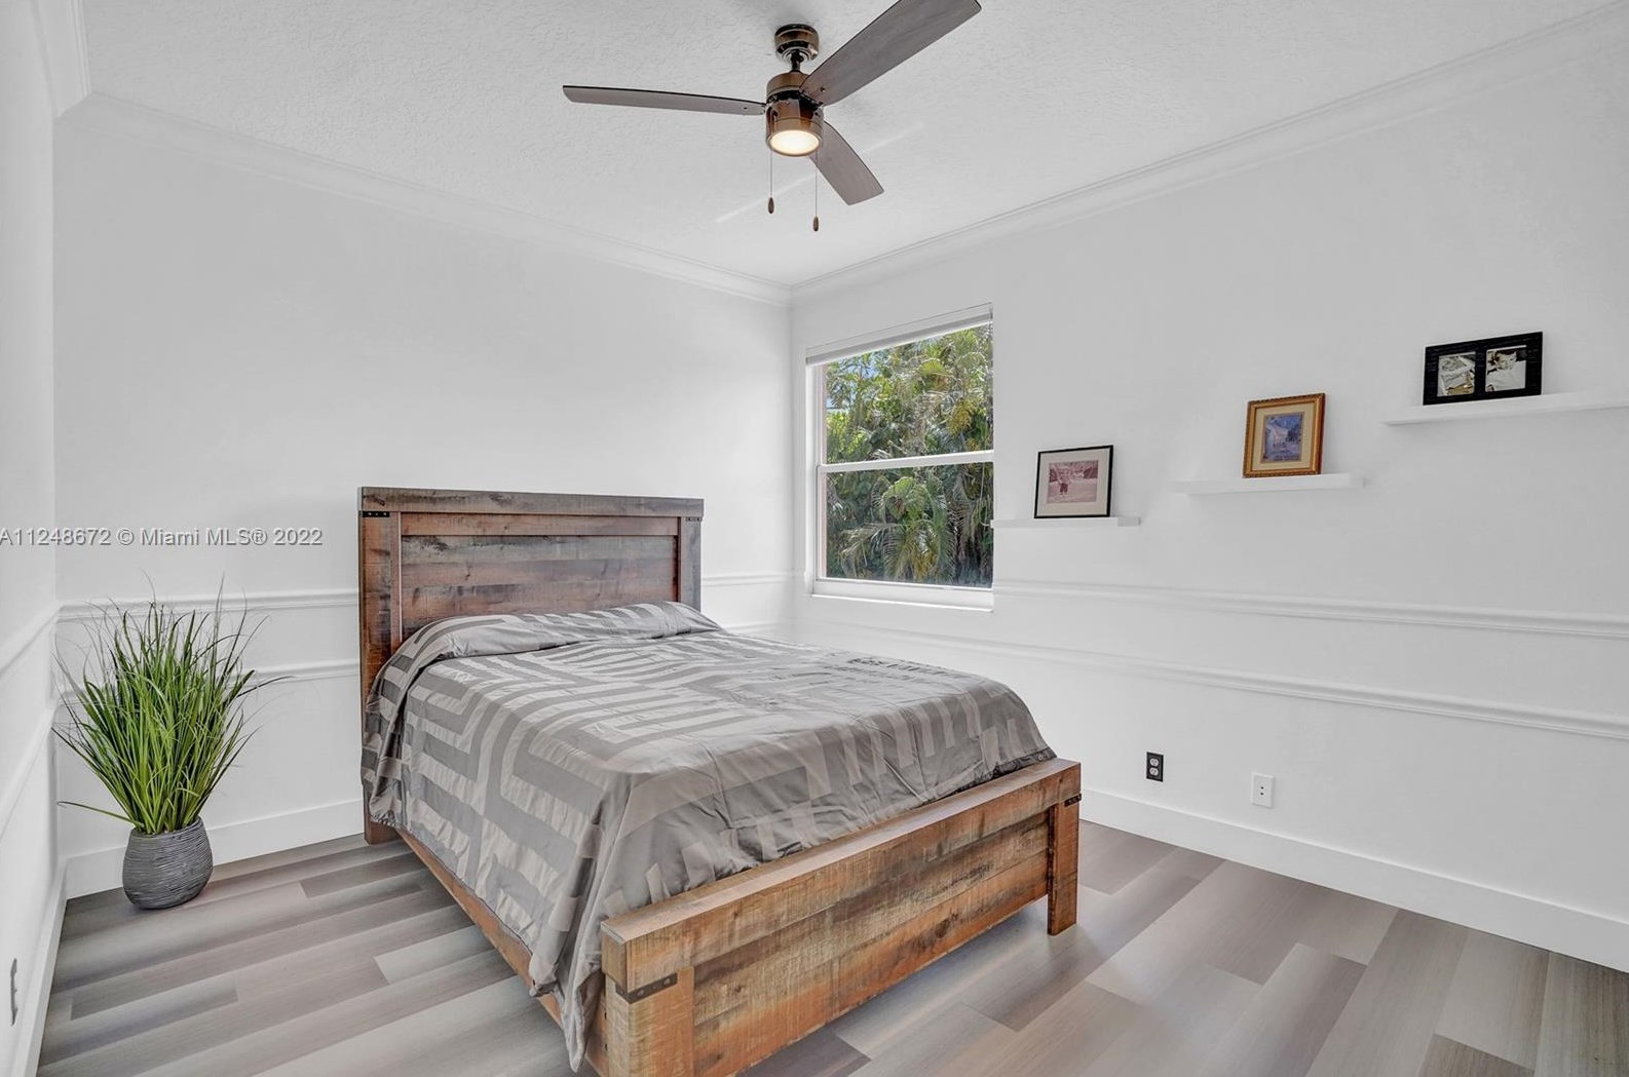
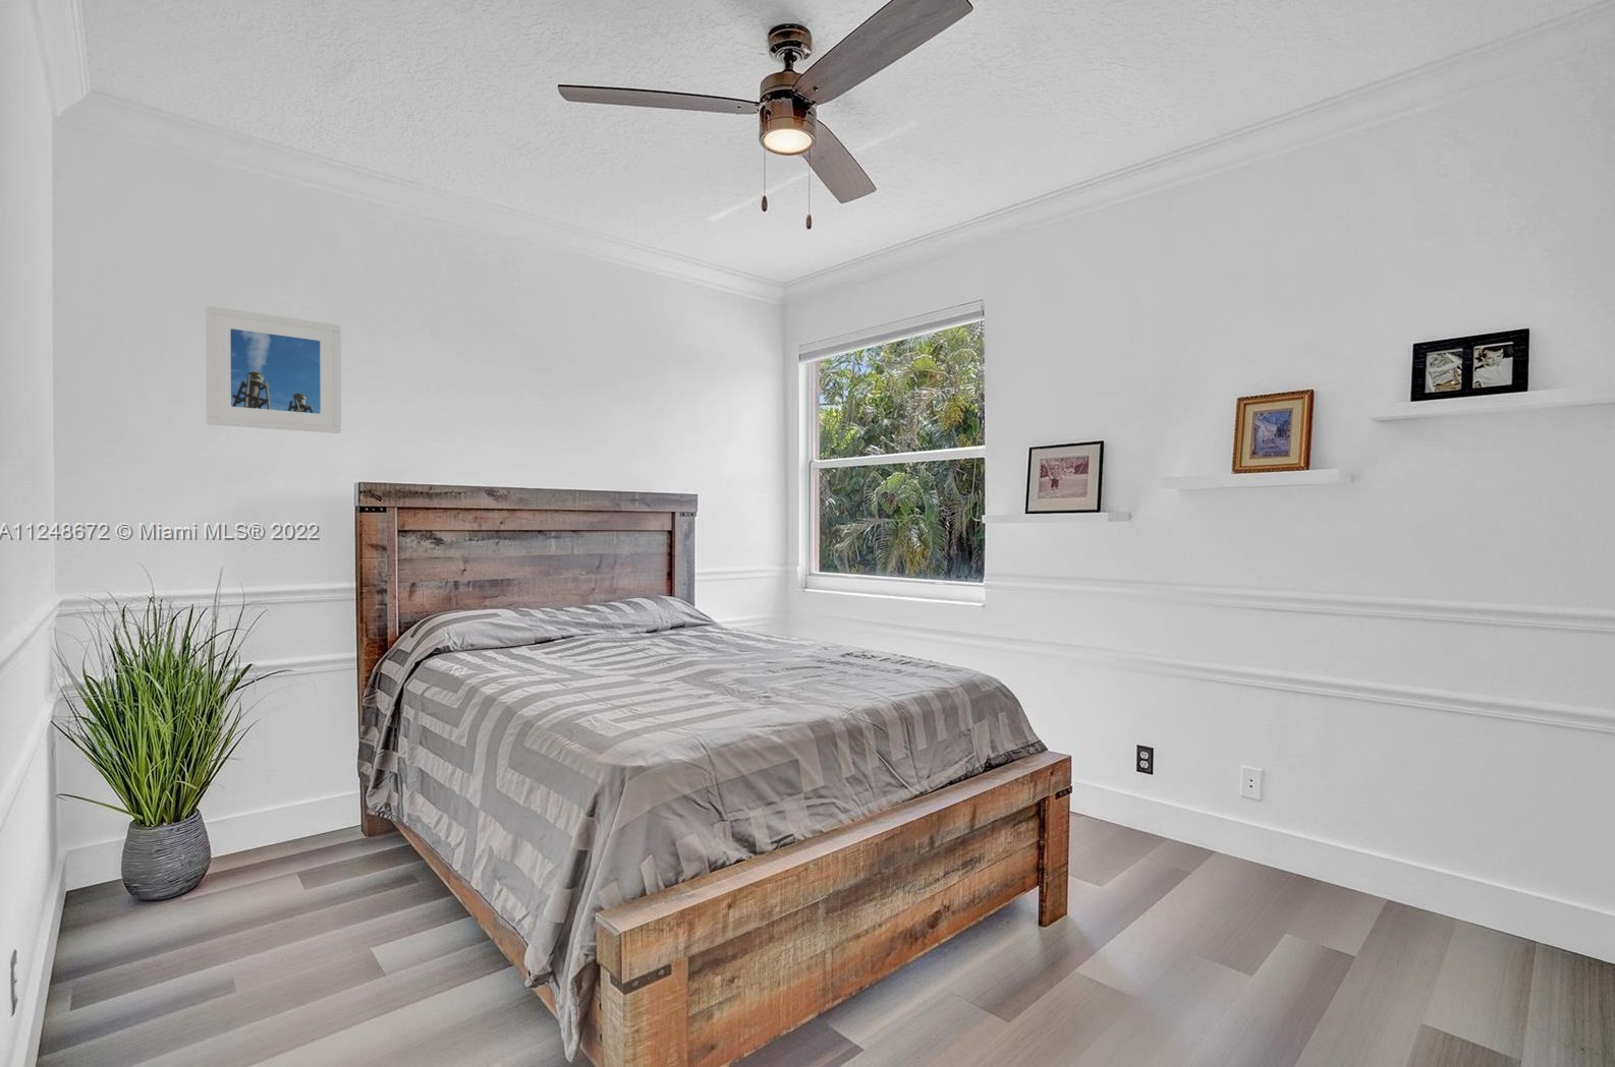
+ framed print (277, 373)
